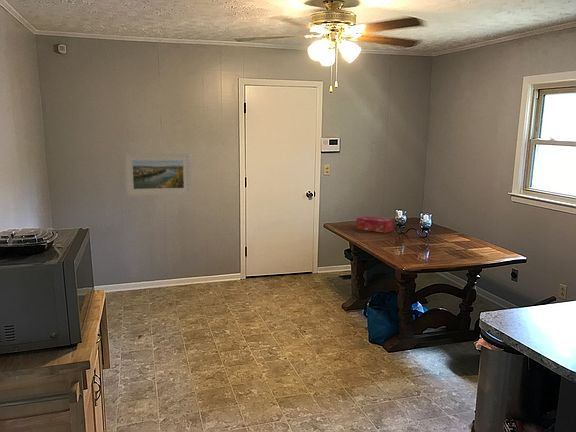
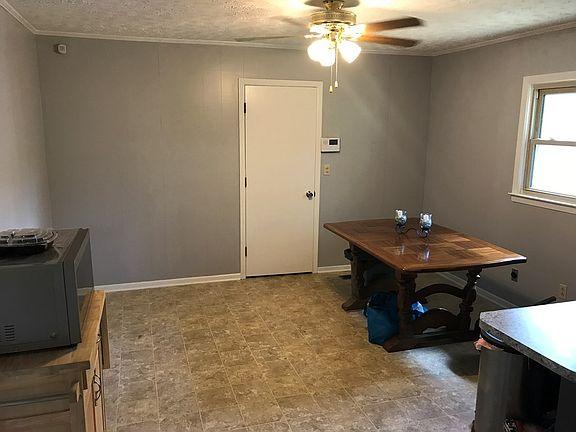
- tissue box (374, 224)
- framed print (158, 174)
